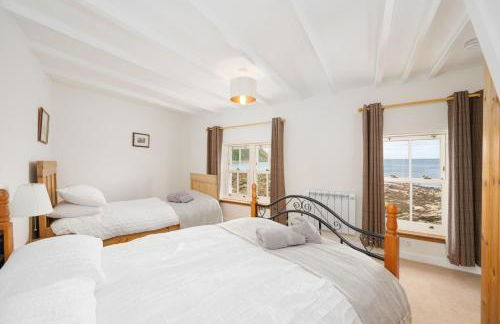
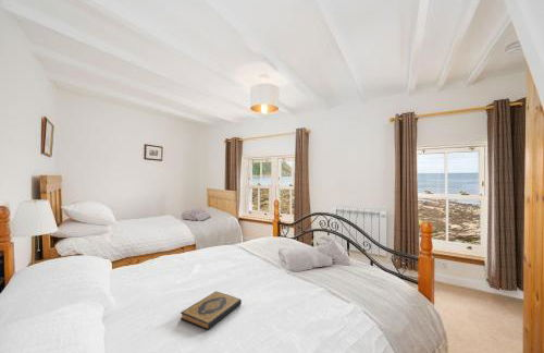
+ hardback book (212, 308)
